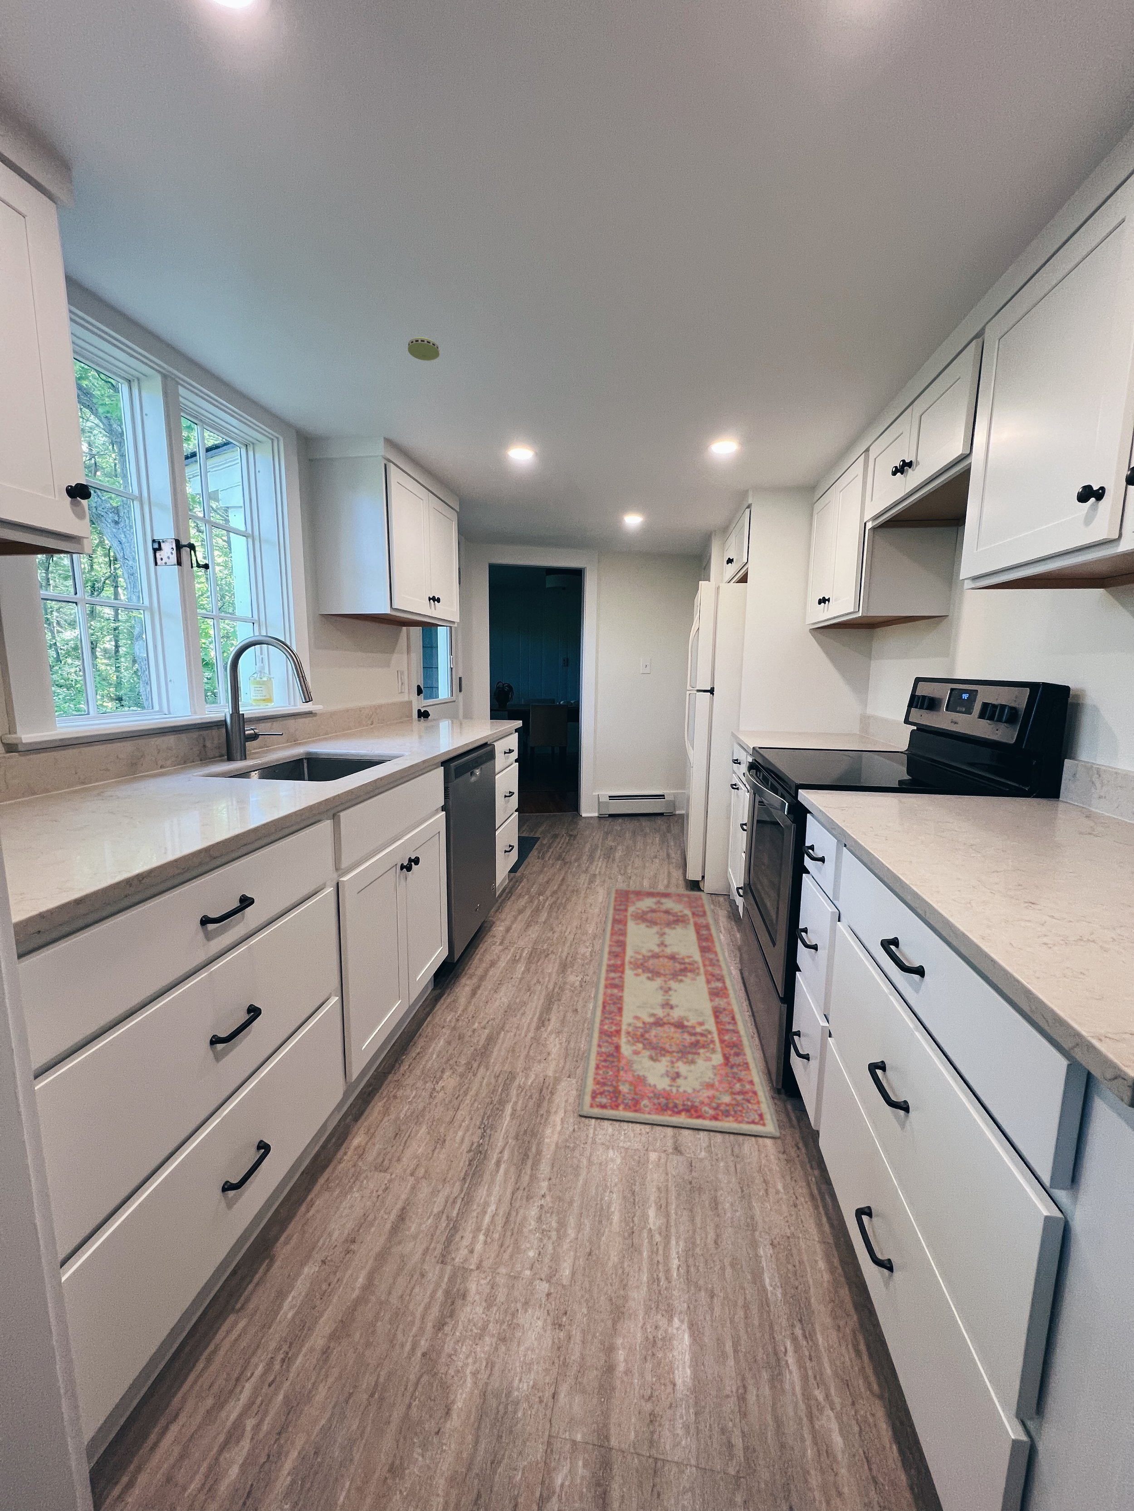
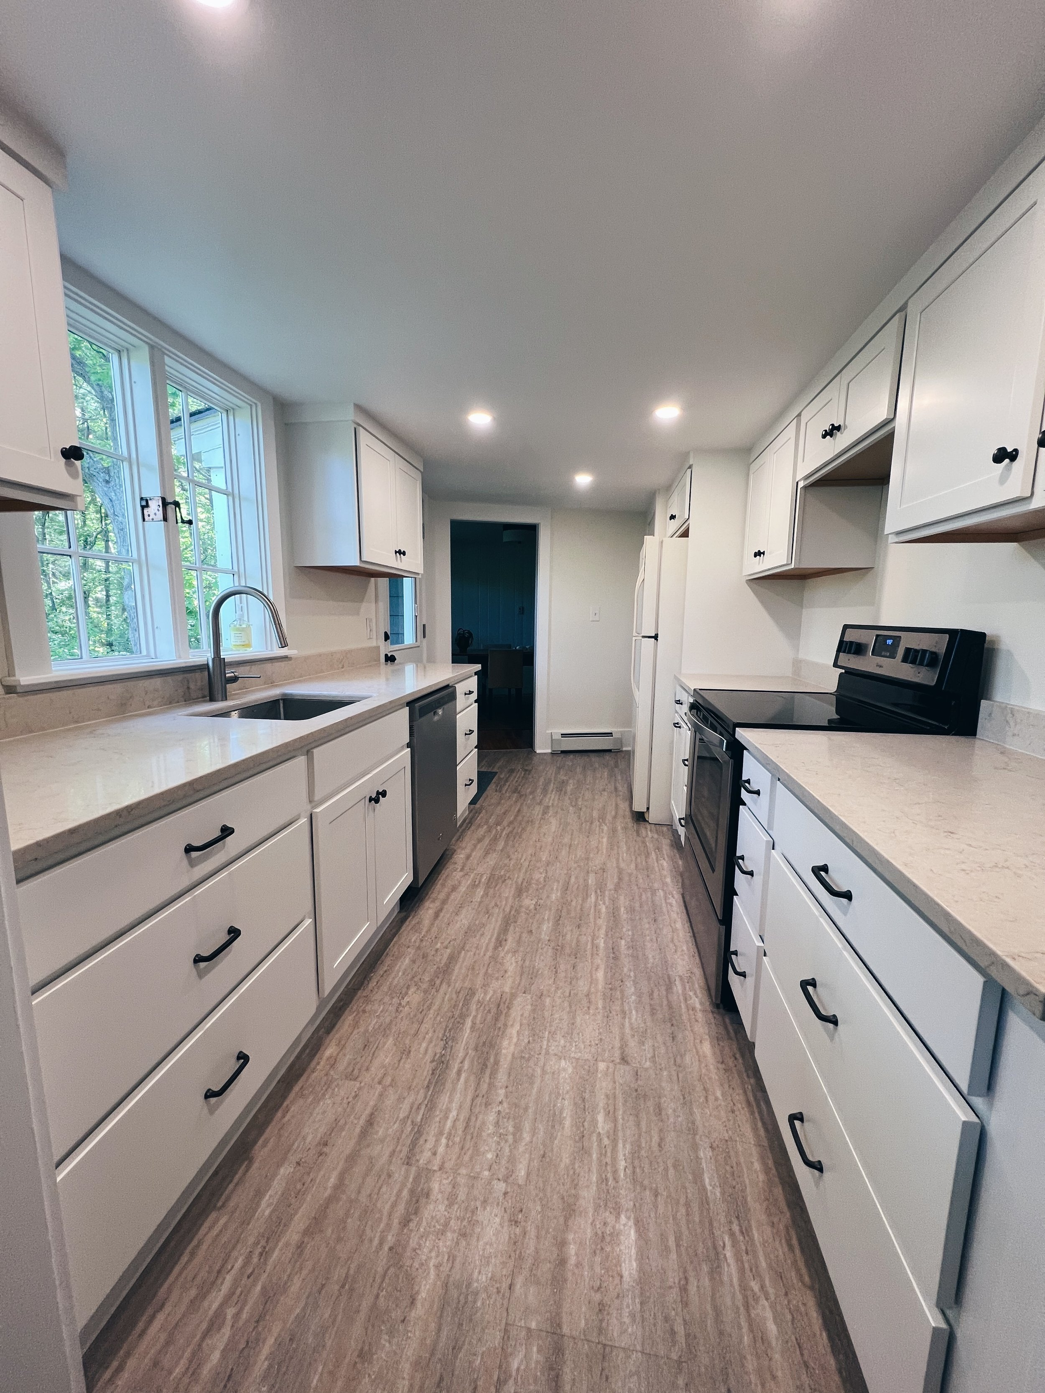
- smoke detector (424, 348)
- rug (663, 966)
